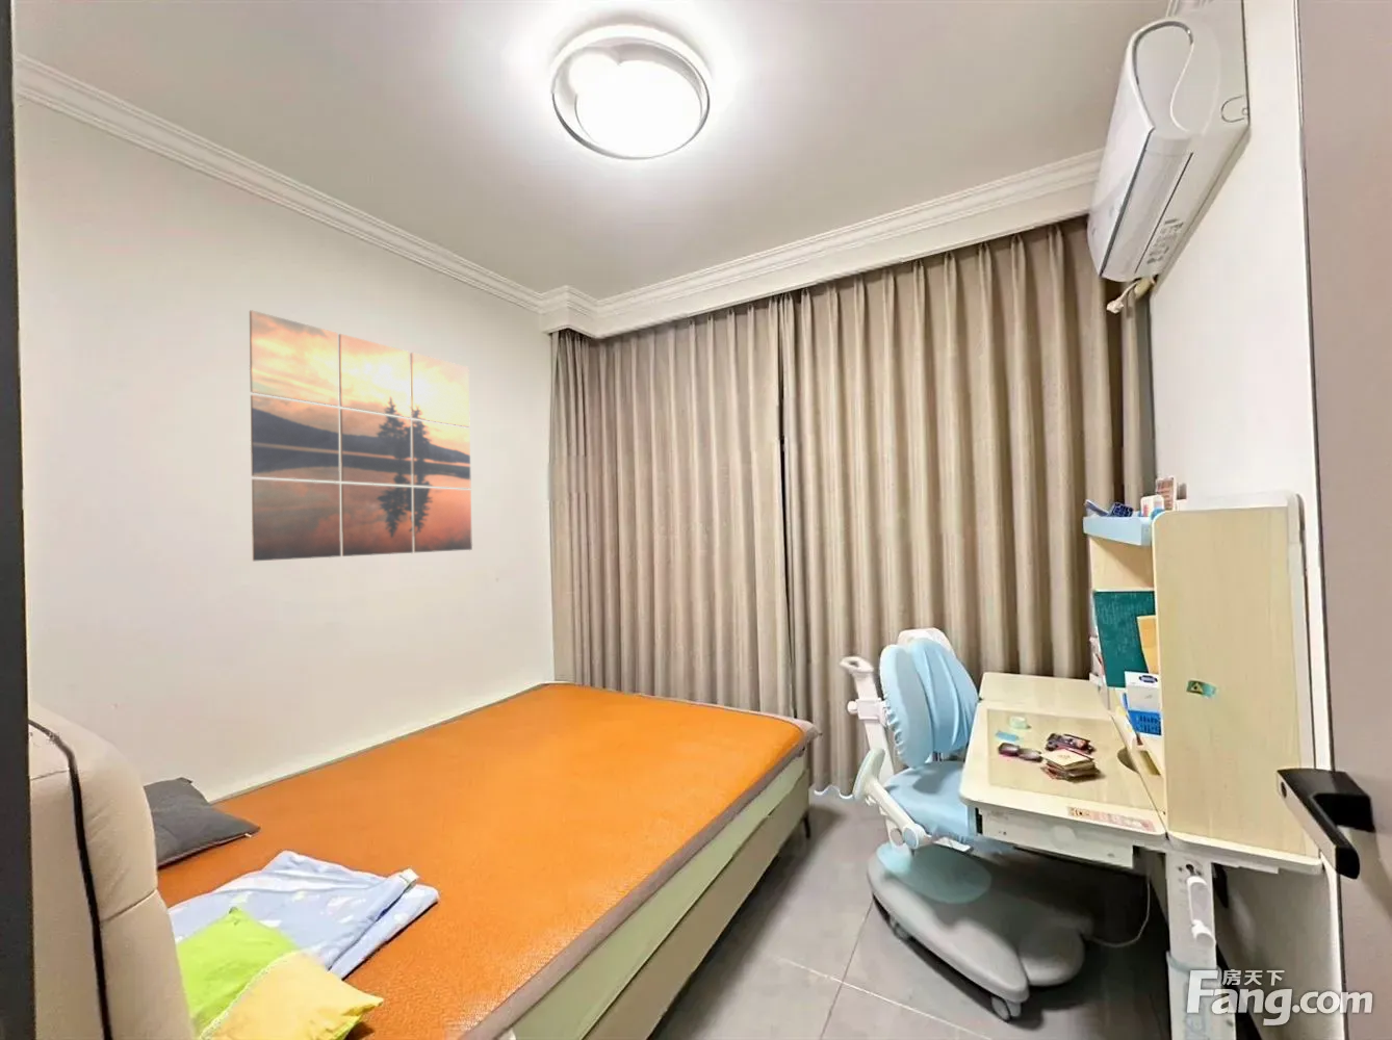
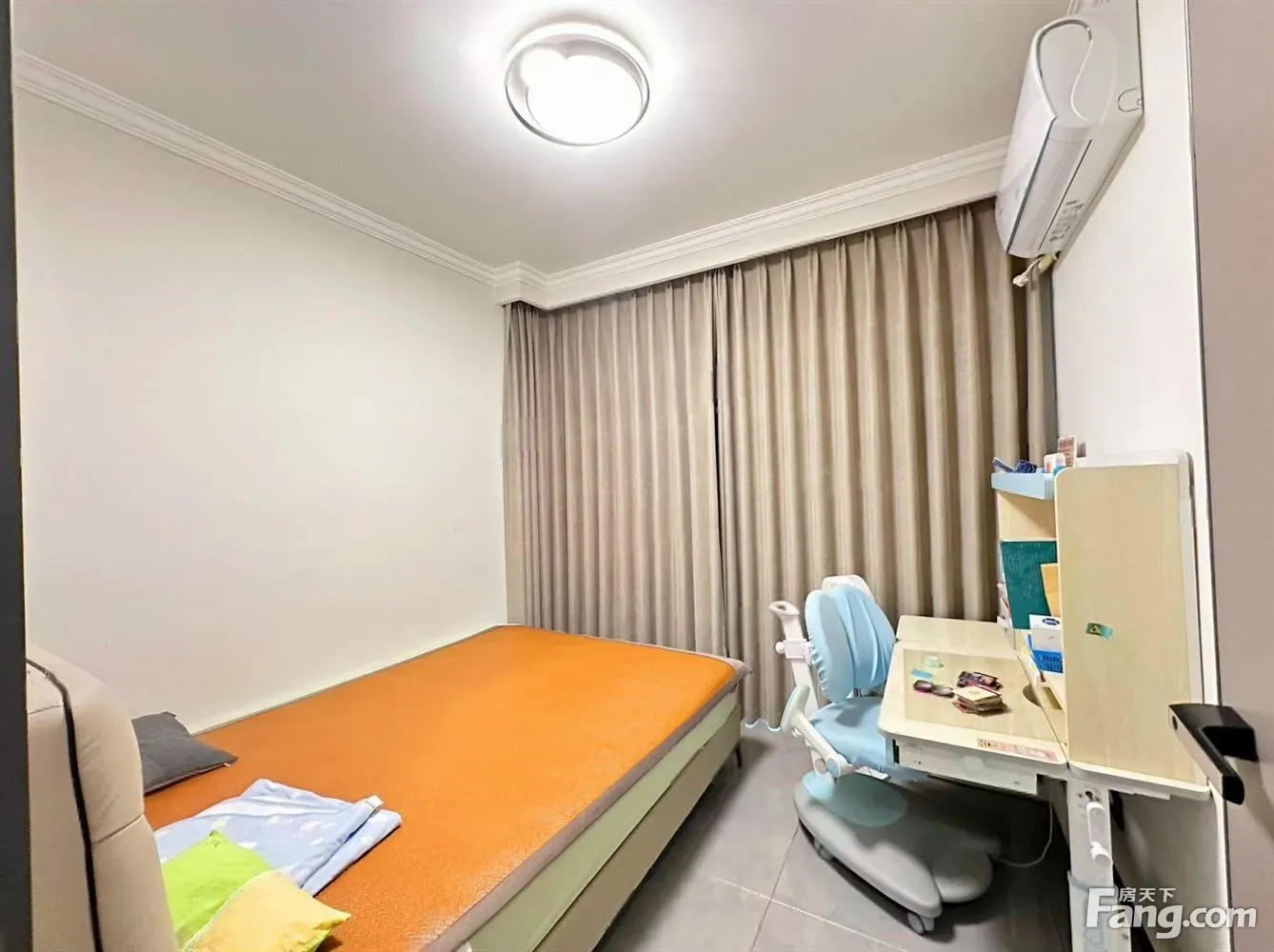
- wall art (378, 448)
